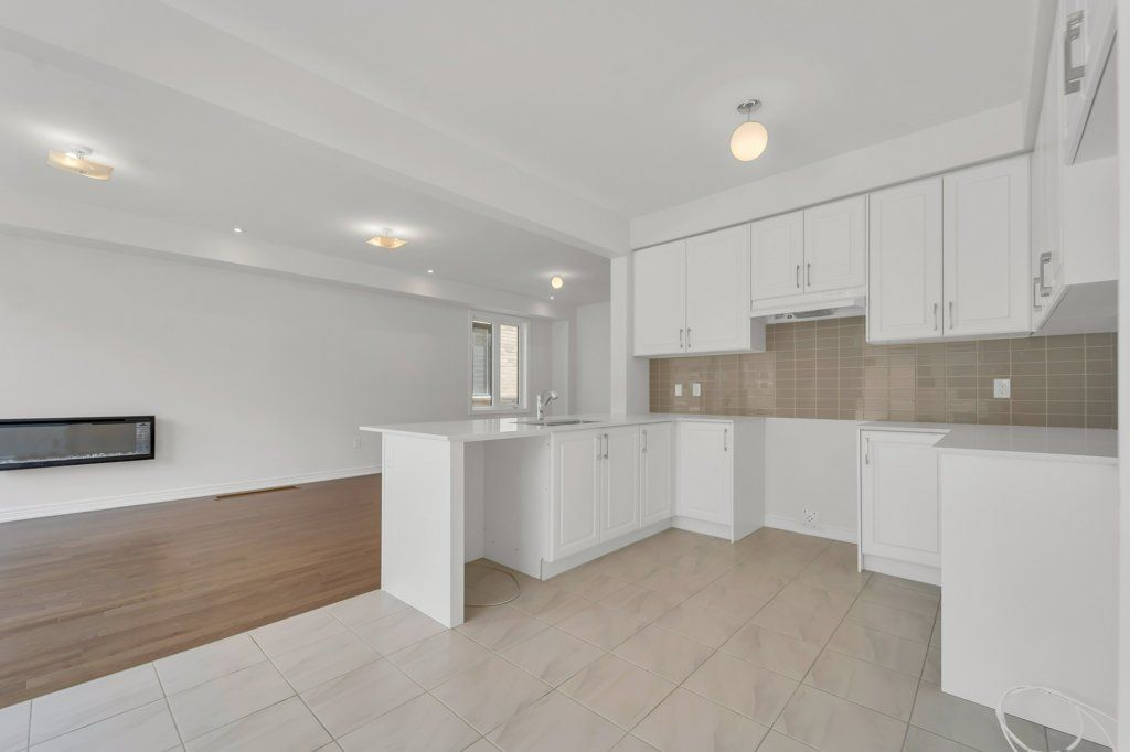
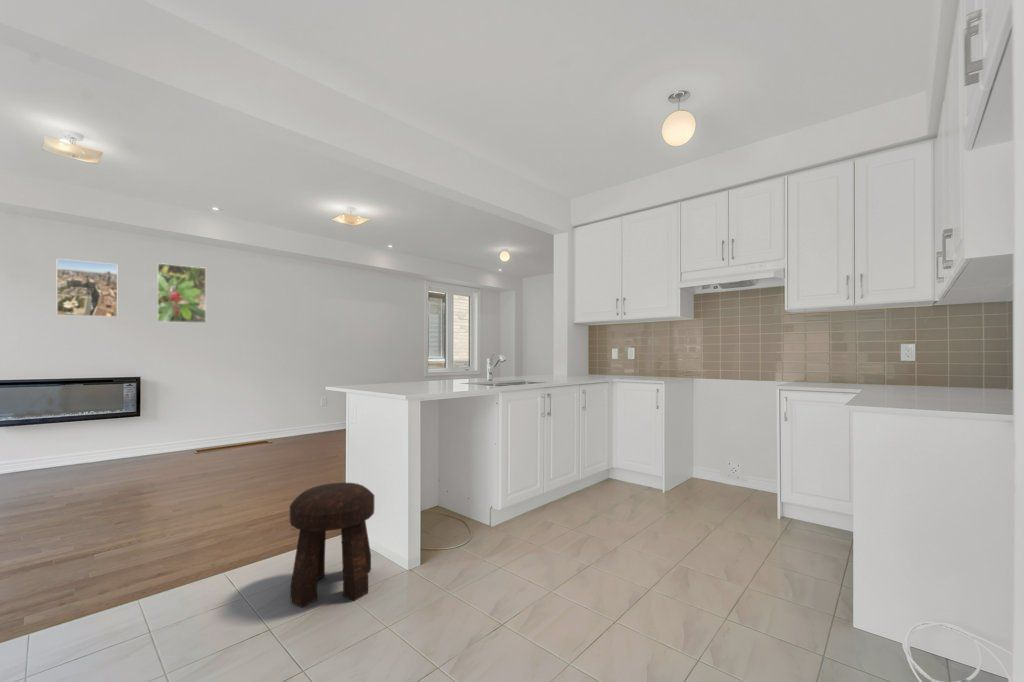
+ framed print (182, 294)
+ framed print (88, 288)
+ stool (341, 537)
